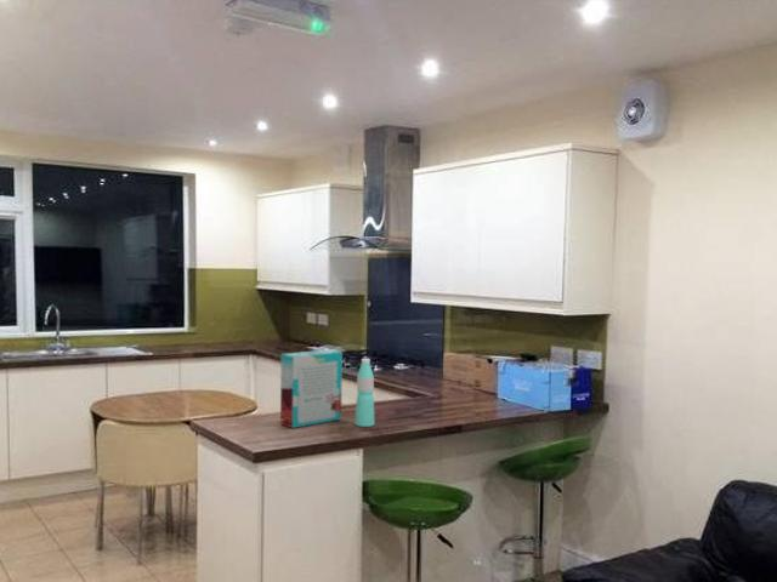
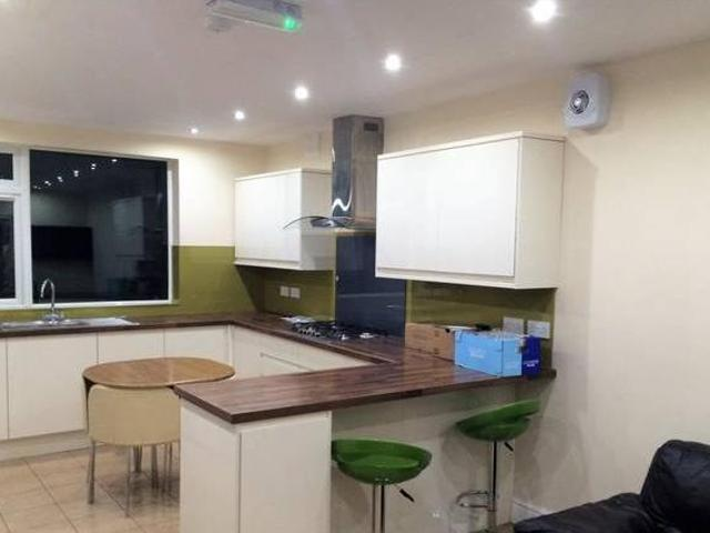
- water bottle (364, 392)
- cereal box (311, 387)
